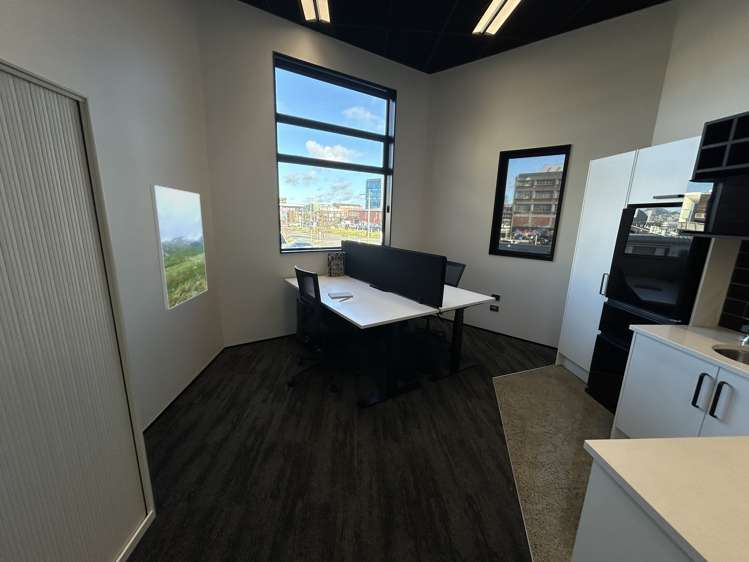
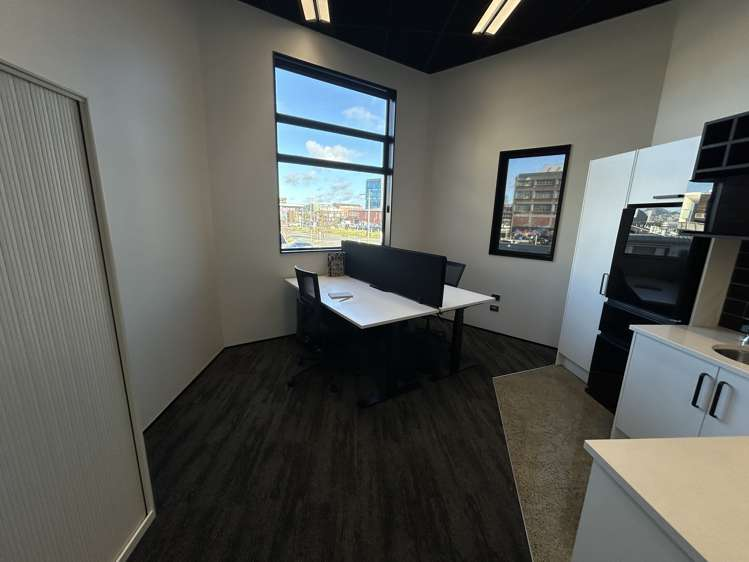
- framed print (183, 246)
